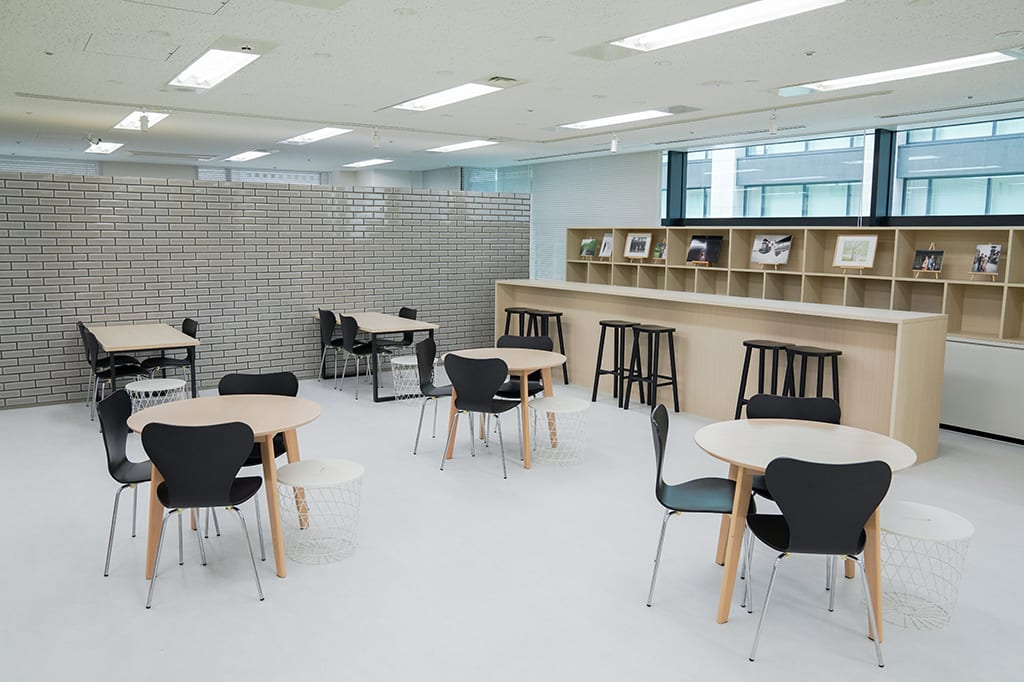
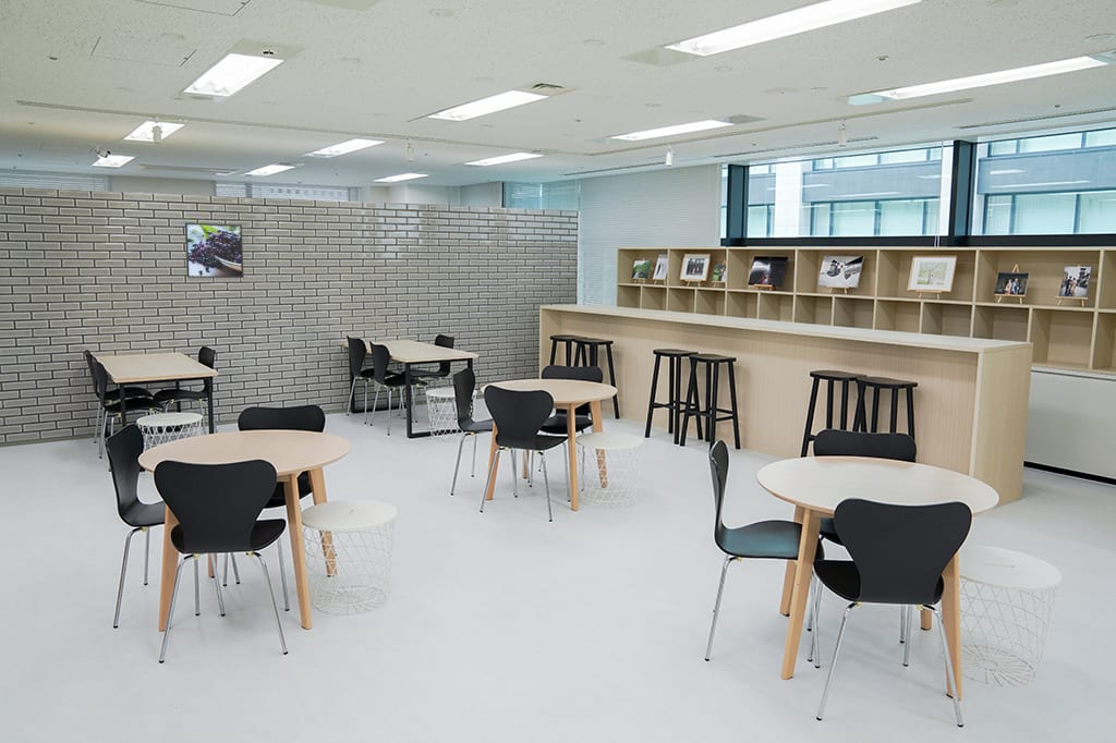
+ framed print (215, 251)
